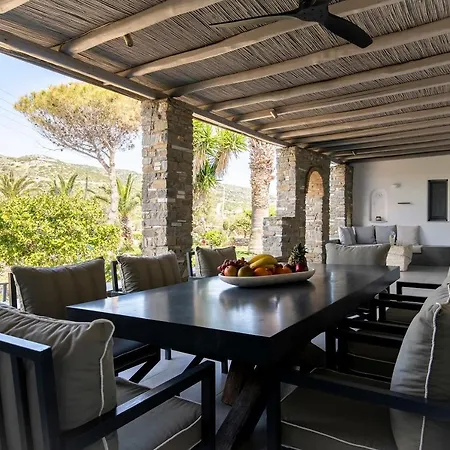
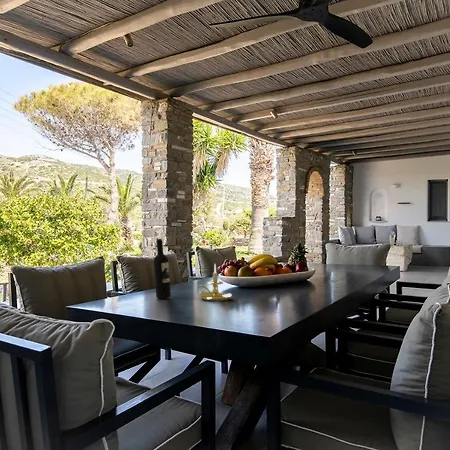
+ candle holder (213, 280)
+ wine bottle (161, 268)
